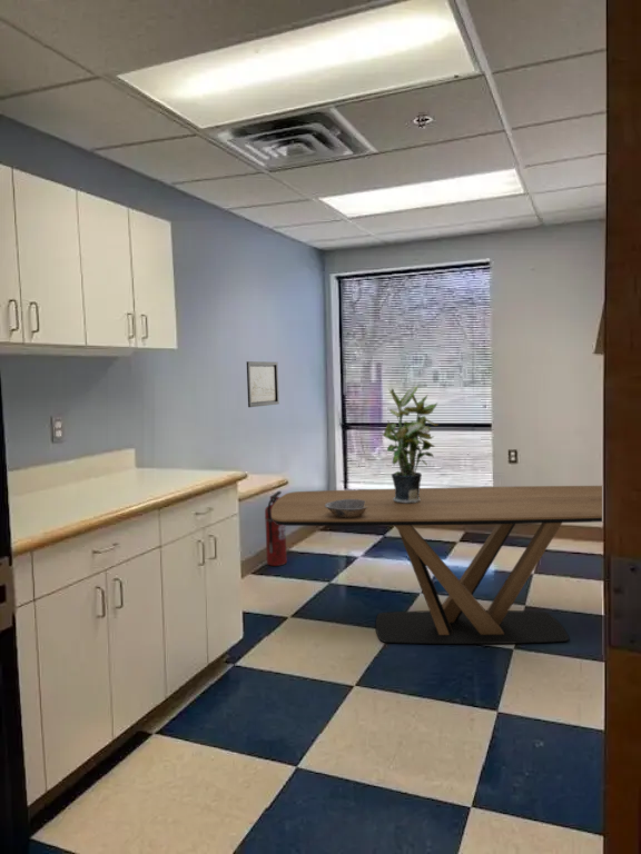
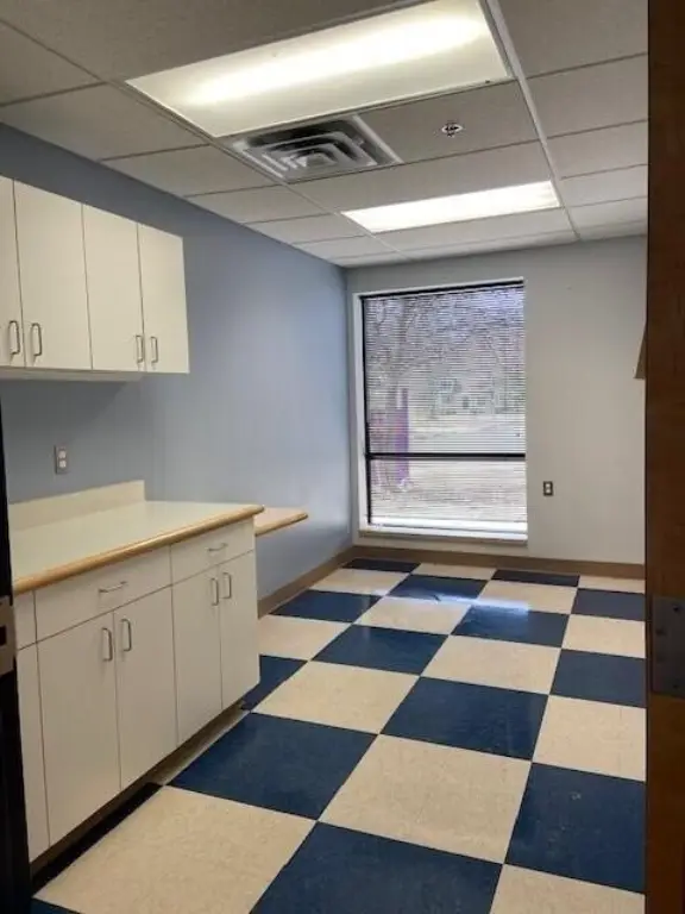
- dining table (469, 566)
- wall art (263, 384)
- bowl (346, 508)
- fire extinguisher (275, 528)
- potted plant (411, 444)
